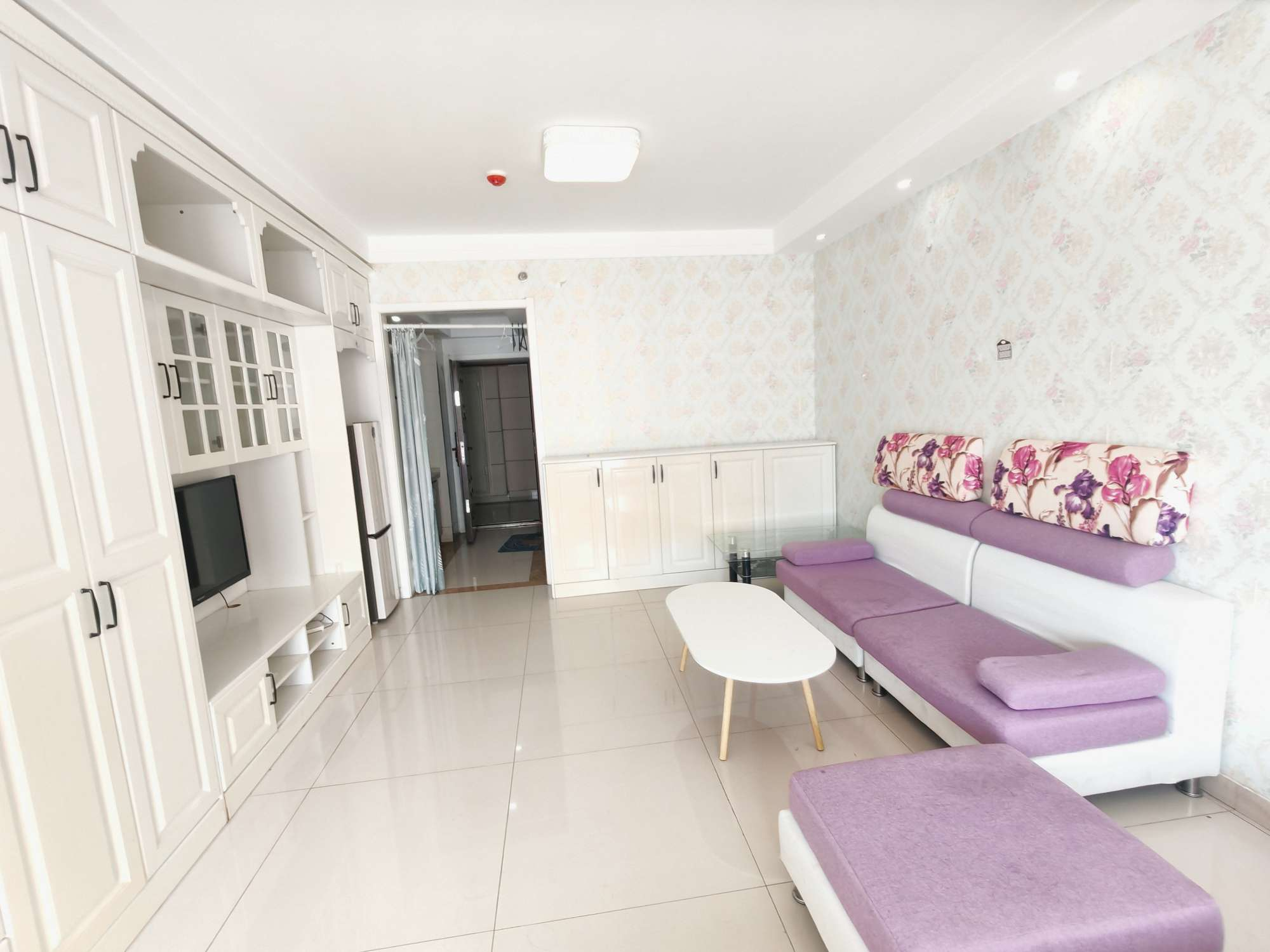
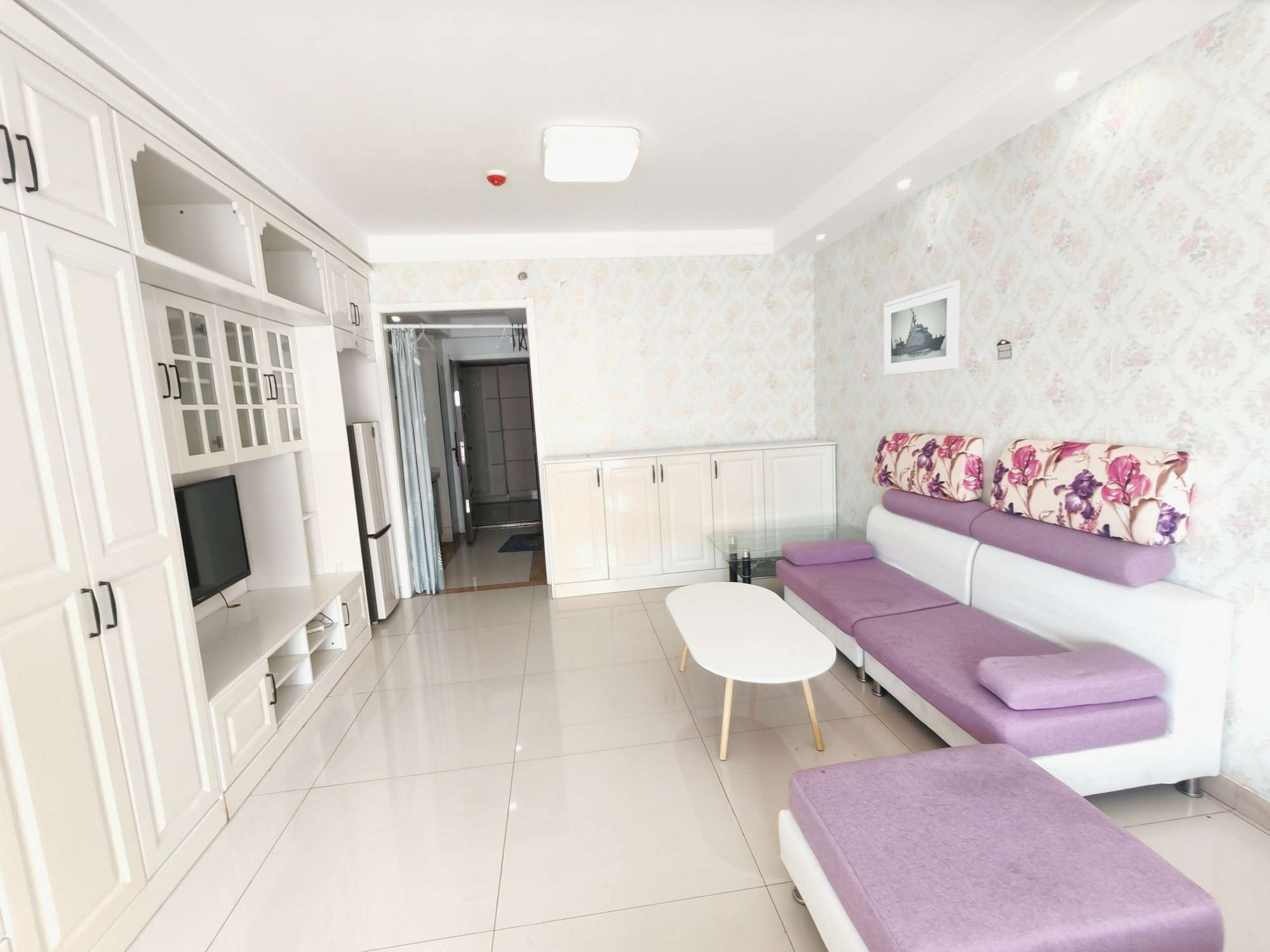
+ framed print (918, 333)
